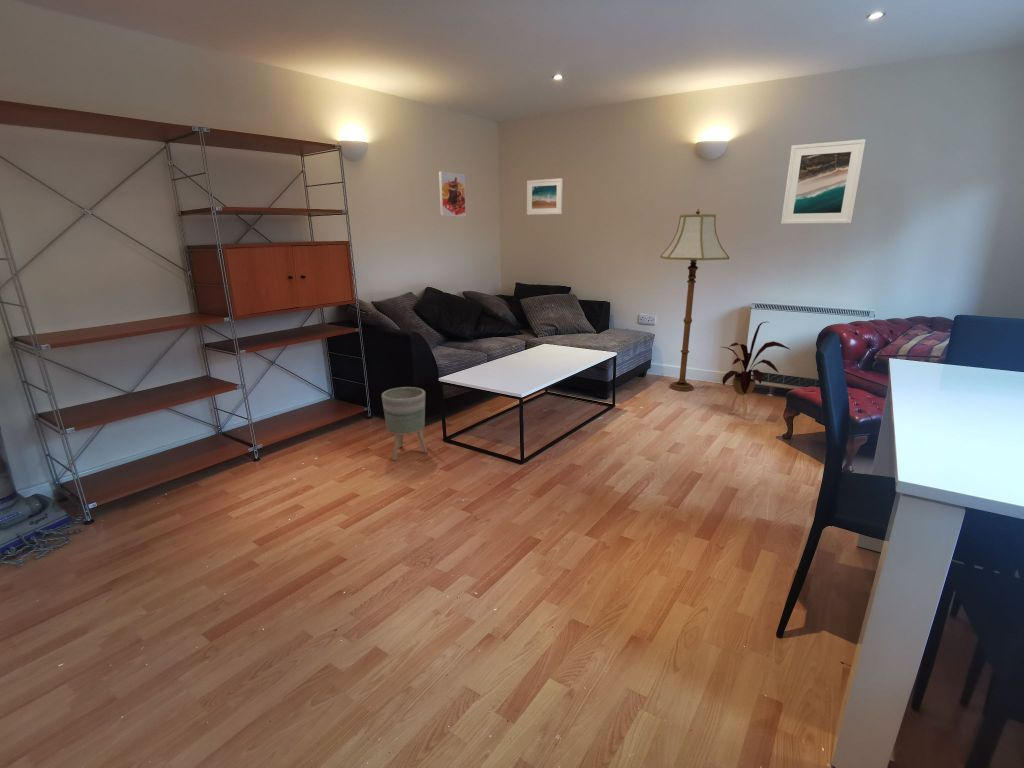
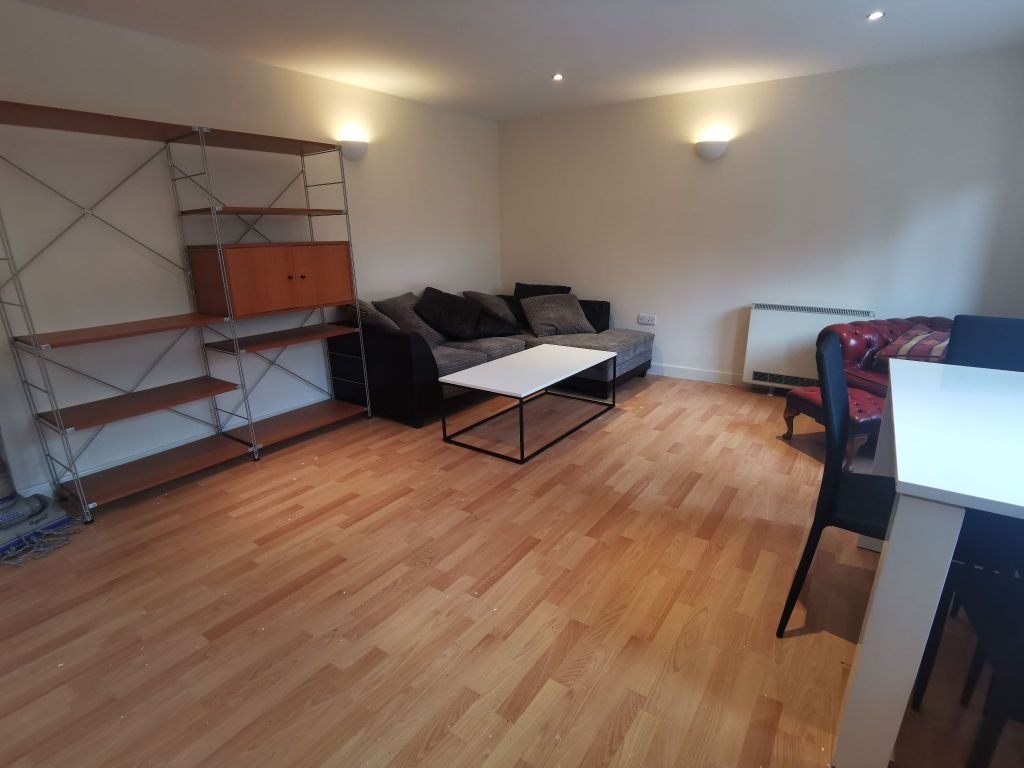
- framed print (544, 197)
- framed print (452, 194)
- floor lamp (689, 302)
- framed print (821, 183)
- house plant (748, 371)
- planter (405, 423)
